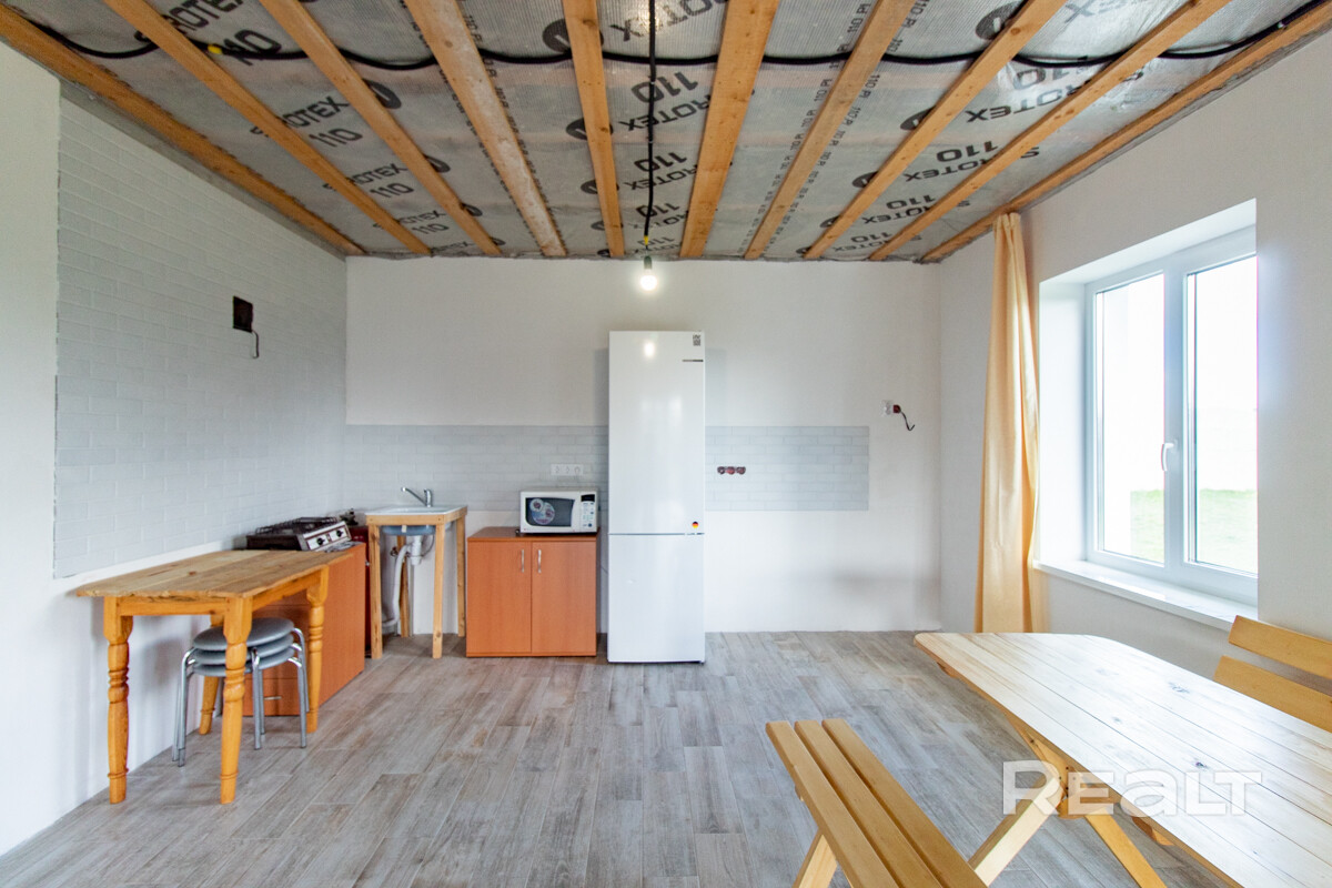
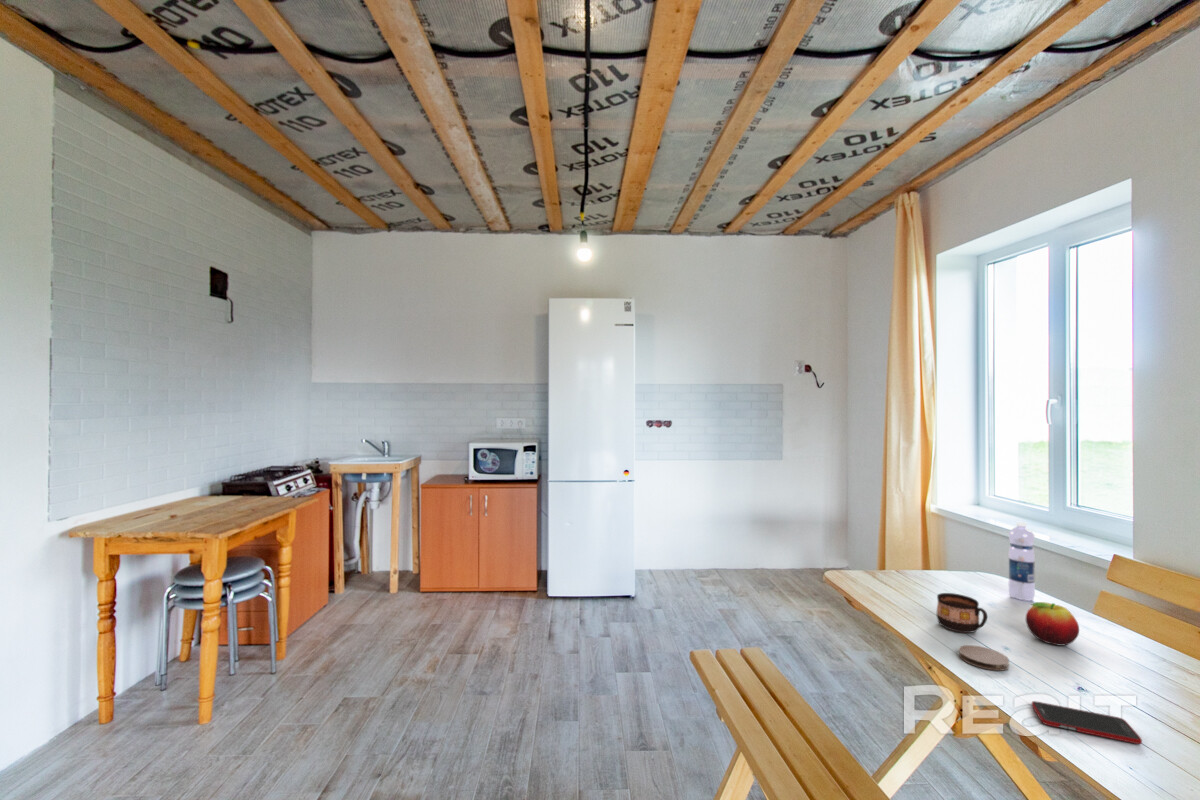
+ cup (958, 613)
+ coaster (983, 657)
+ water bottle (1021, 560)
+ cell phone (1083, 721)
+ fruit (1051, 621)
